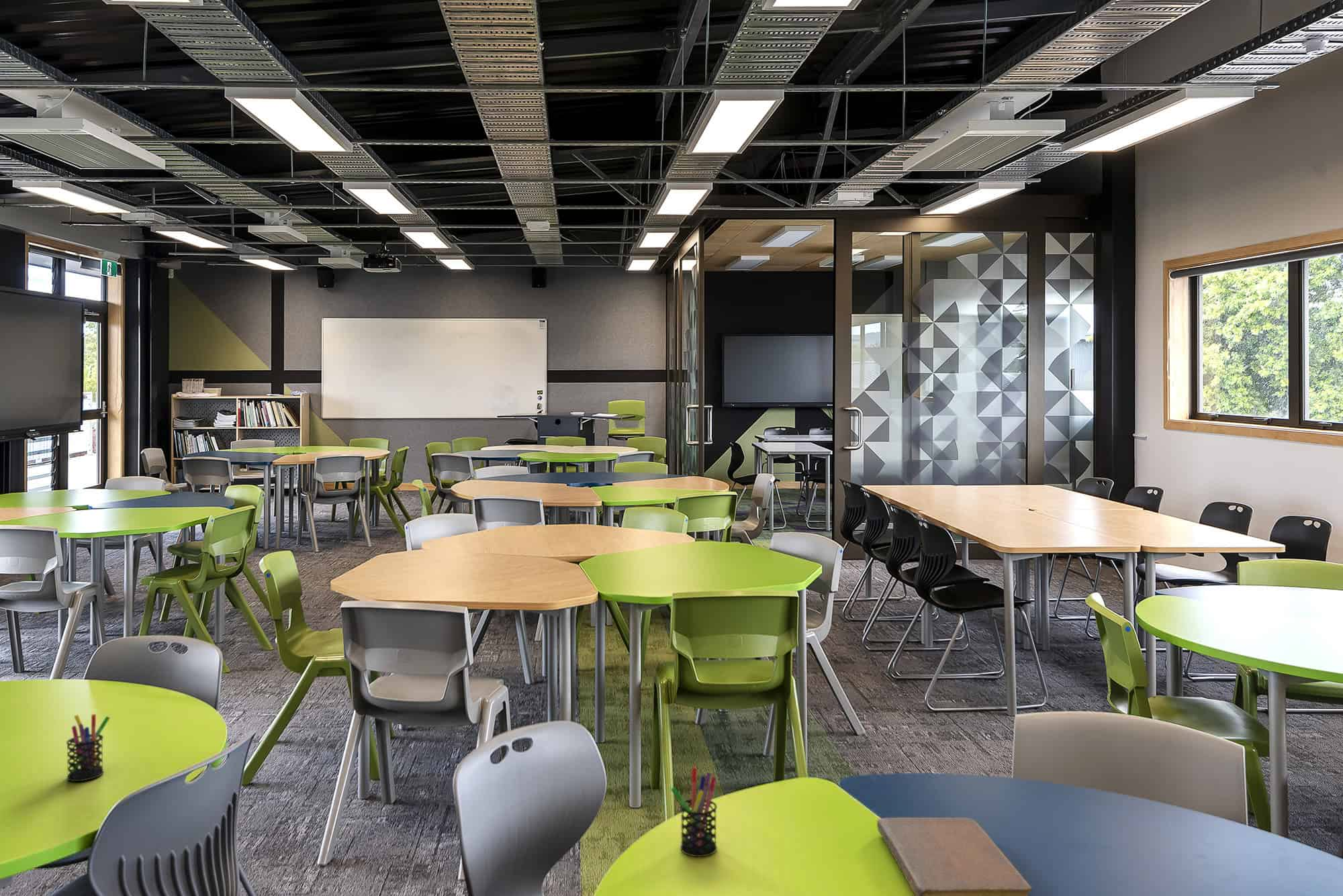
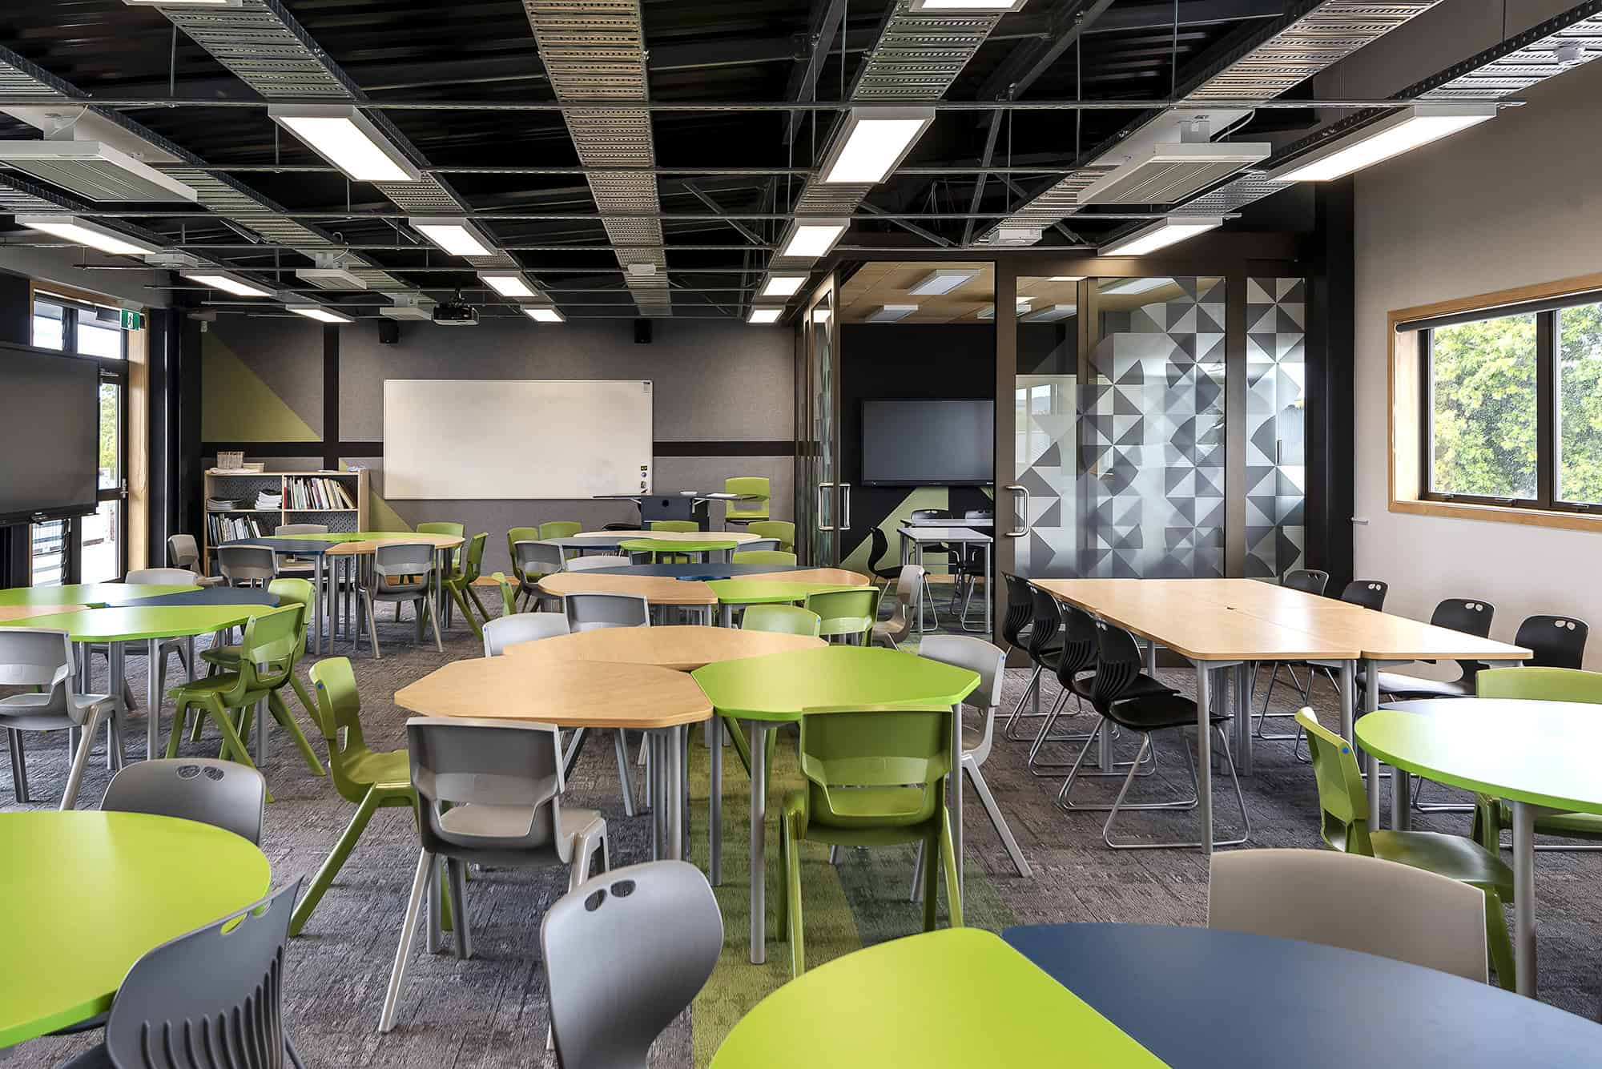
- pen holder (89, 743)
- notebook (948, 858)
- pen holder (694, 811)
